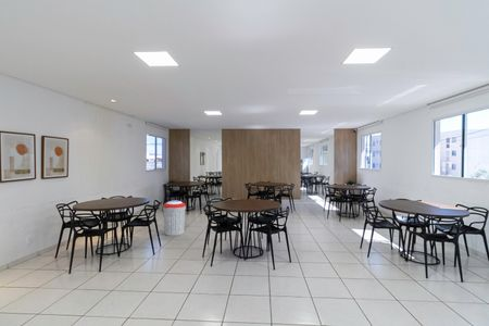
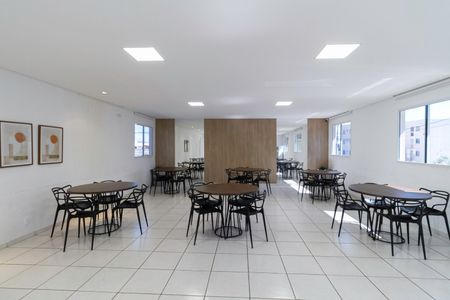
- trash can (174, 216)
